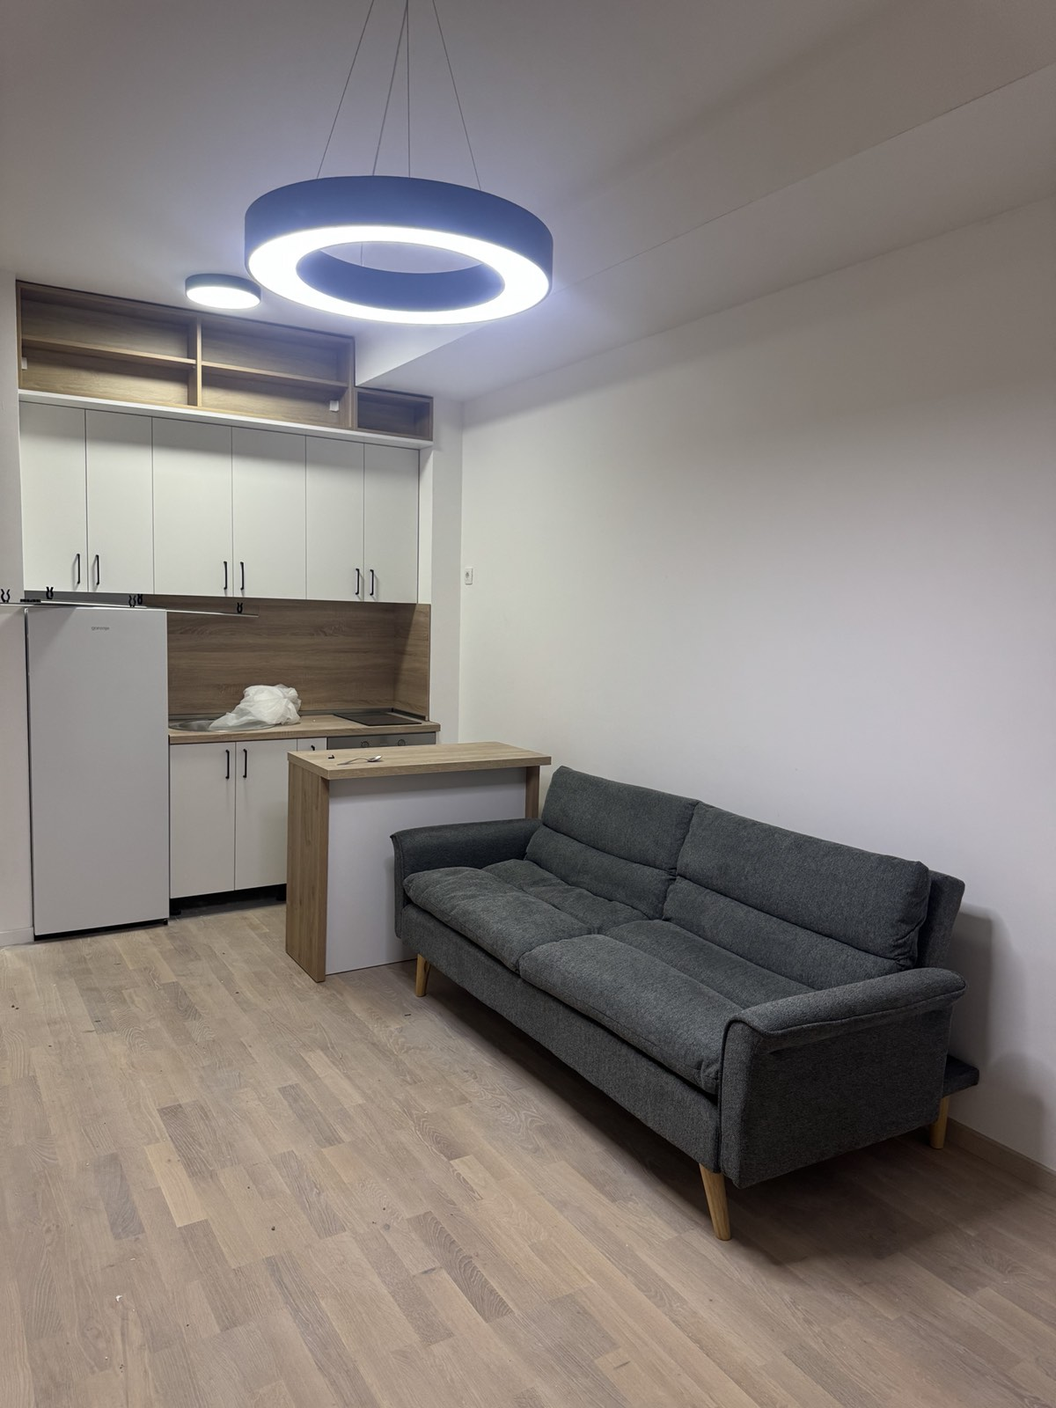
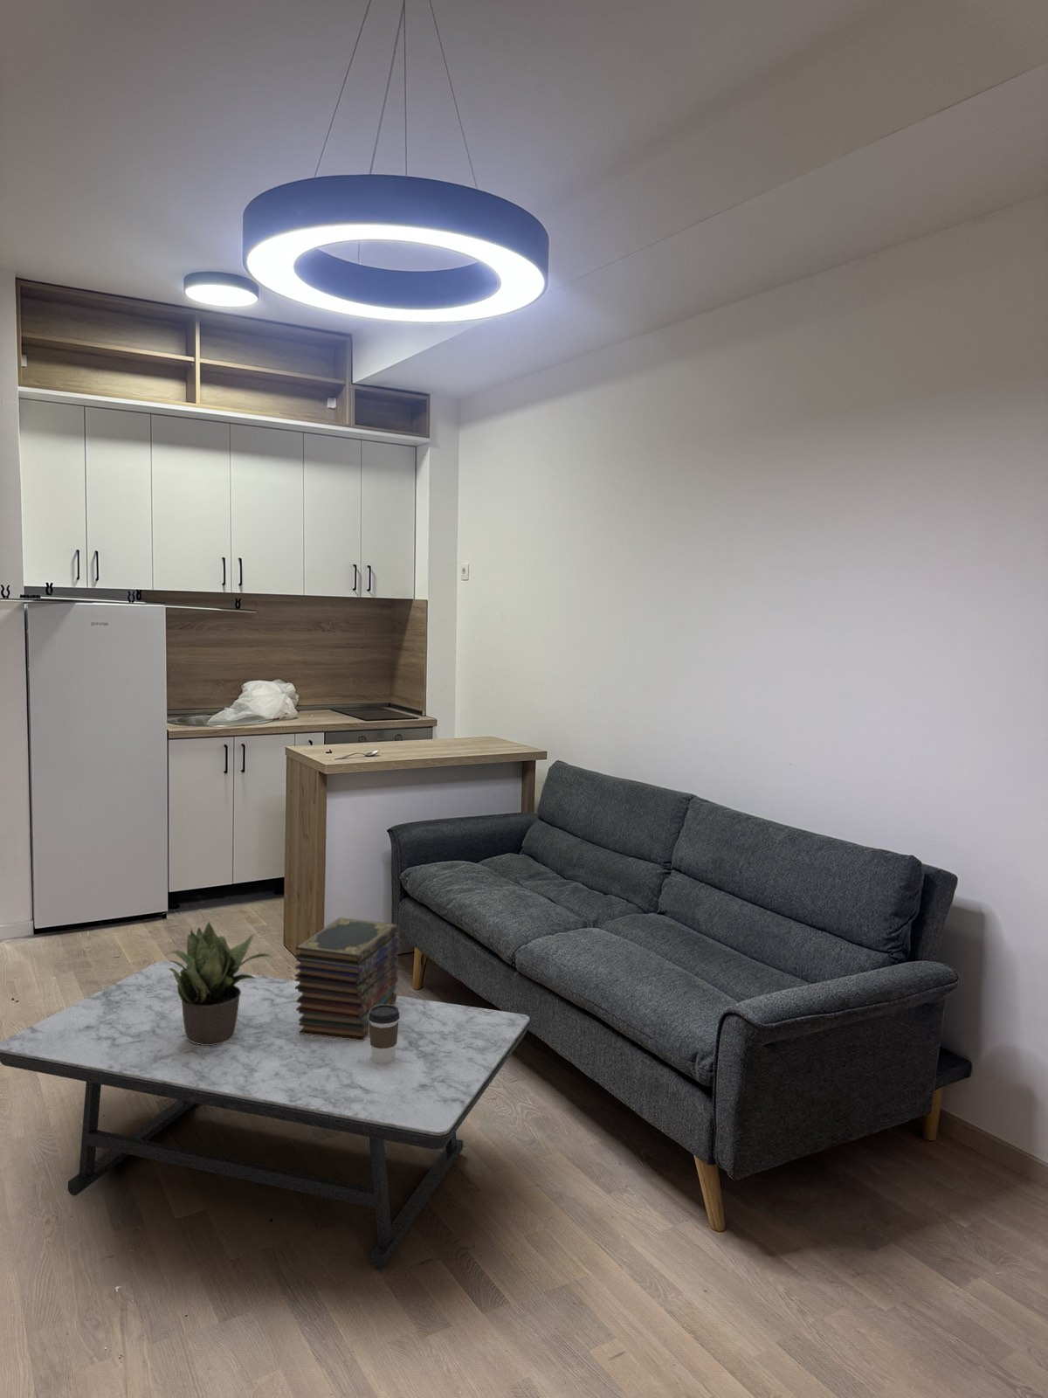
+ potted plant (222, 973)
+ book stack (349, 974)
+ coffee cup (383, 1033)
+ coffee table (274, 1101)
